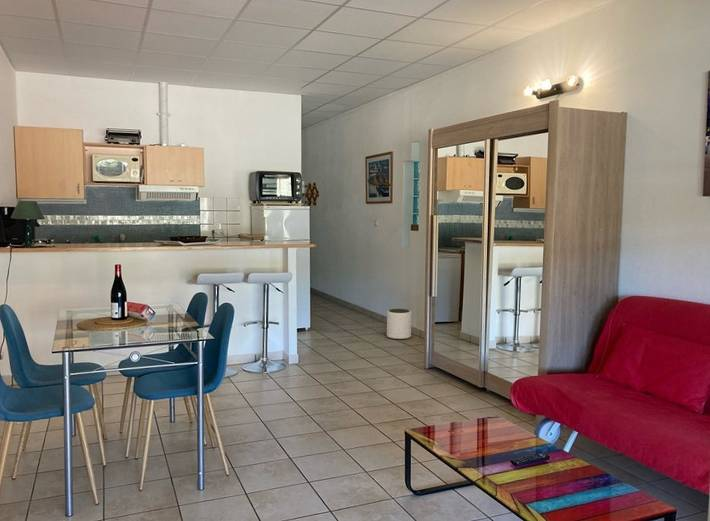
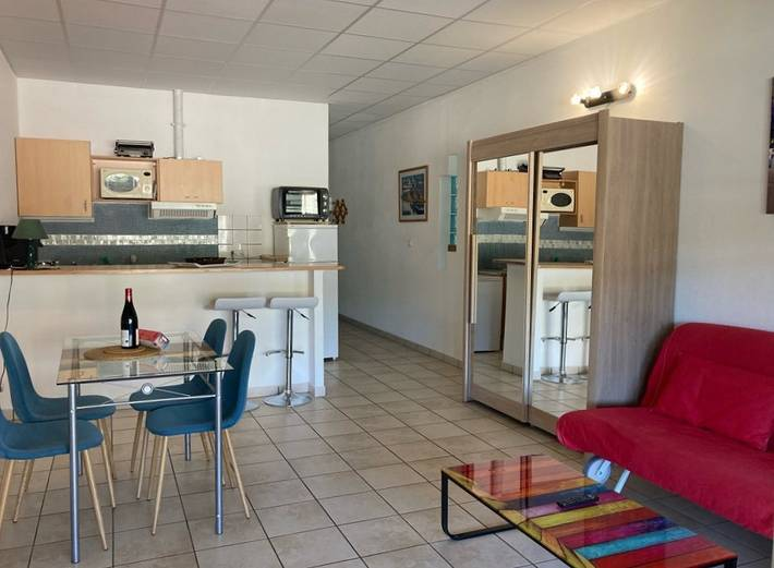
- plant pot (399, 323)
